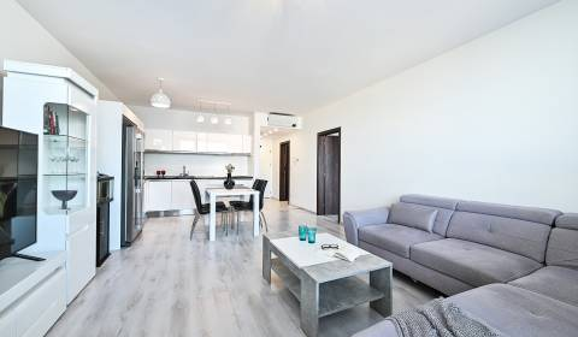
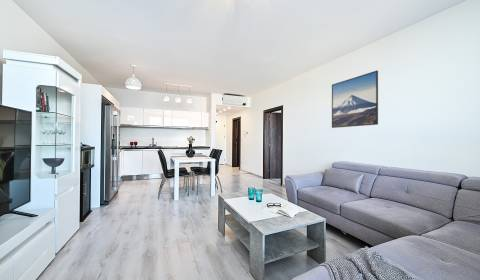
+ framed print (352, 102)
